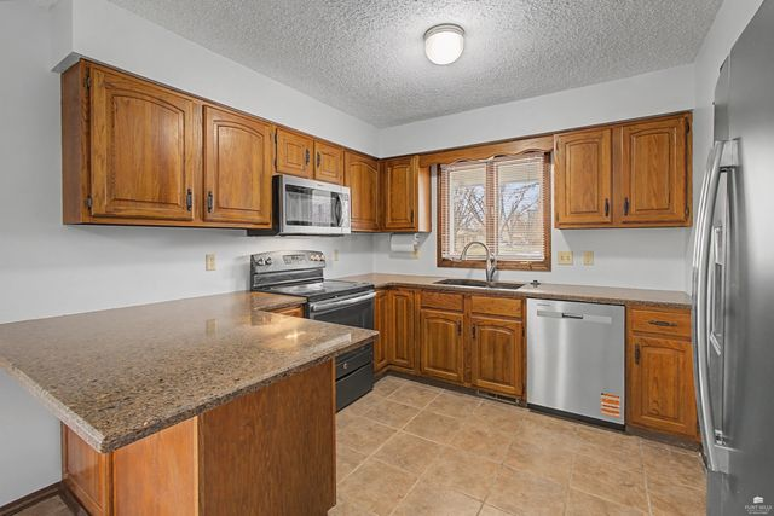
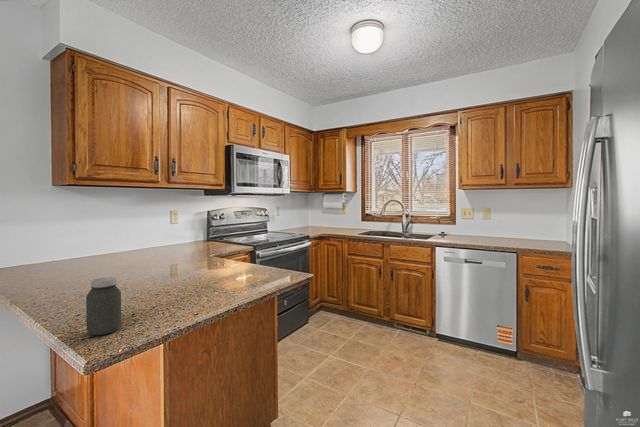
+ jar (104, 305)
